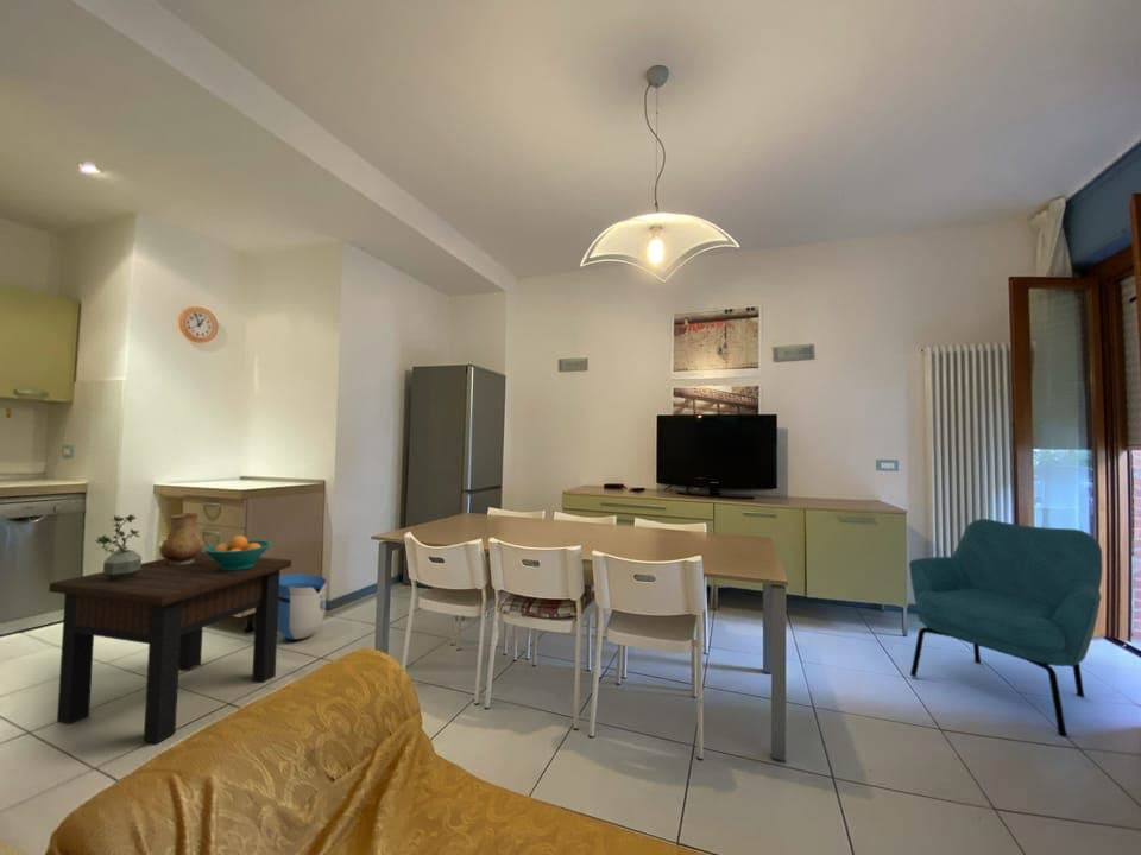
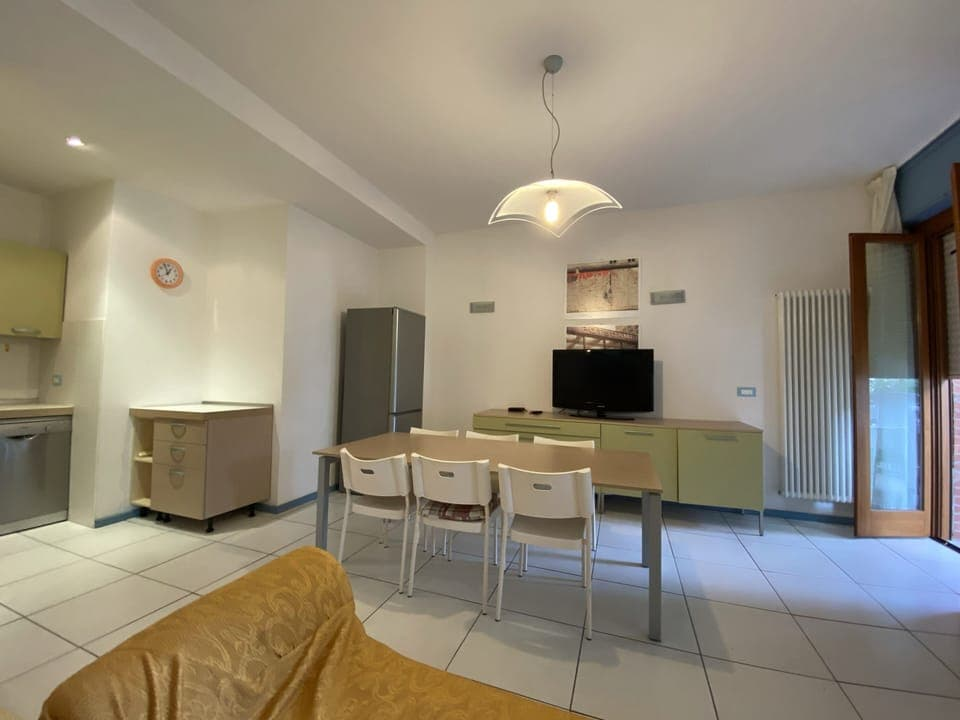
- armchair (1006, 607)
- side table (179, 633)
- sun visor (300, 606)
- ceramic pitcher (182, 538)
- fruit bowl (238, 551)
- potted plant (119, 546)
